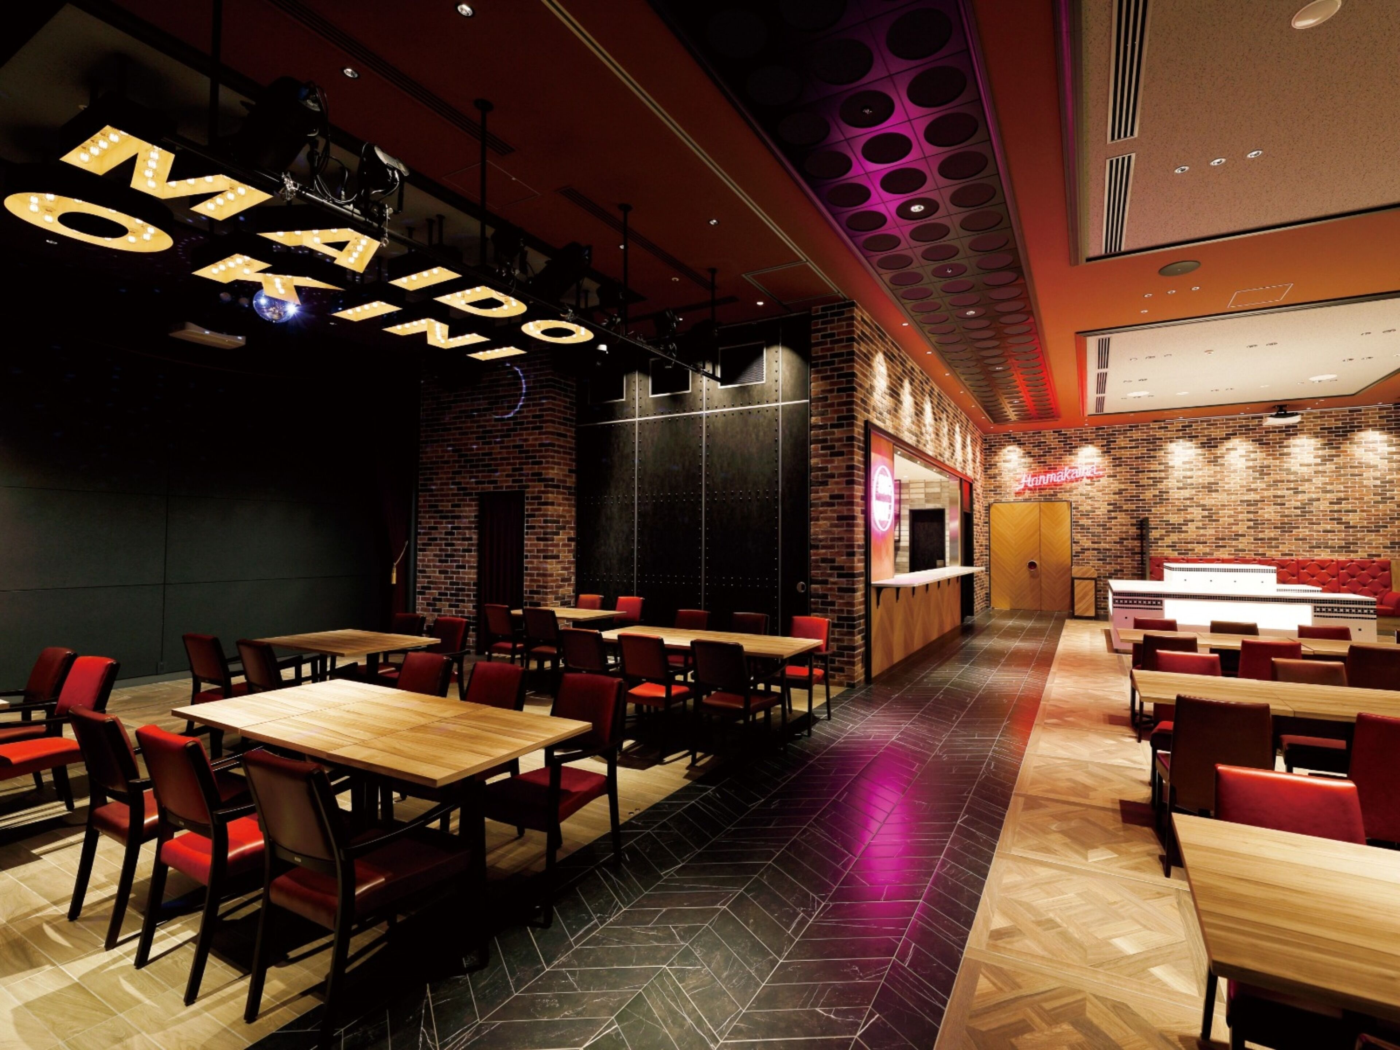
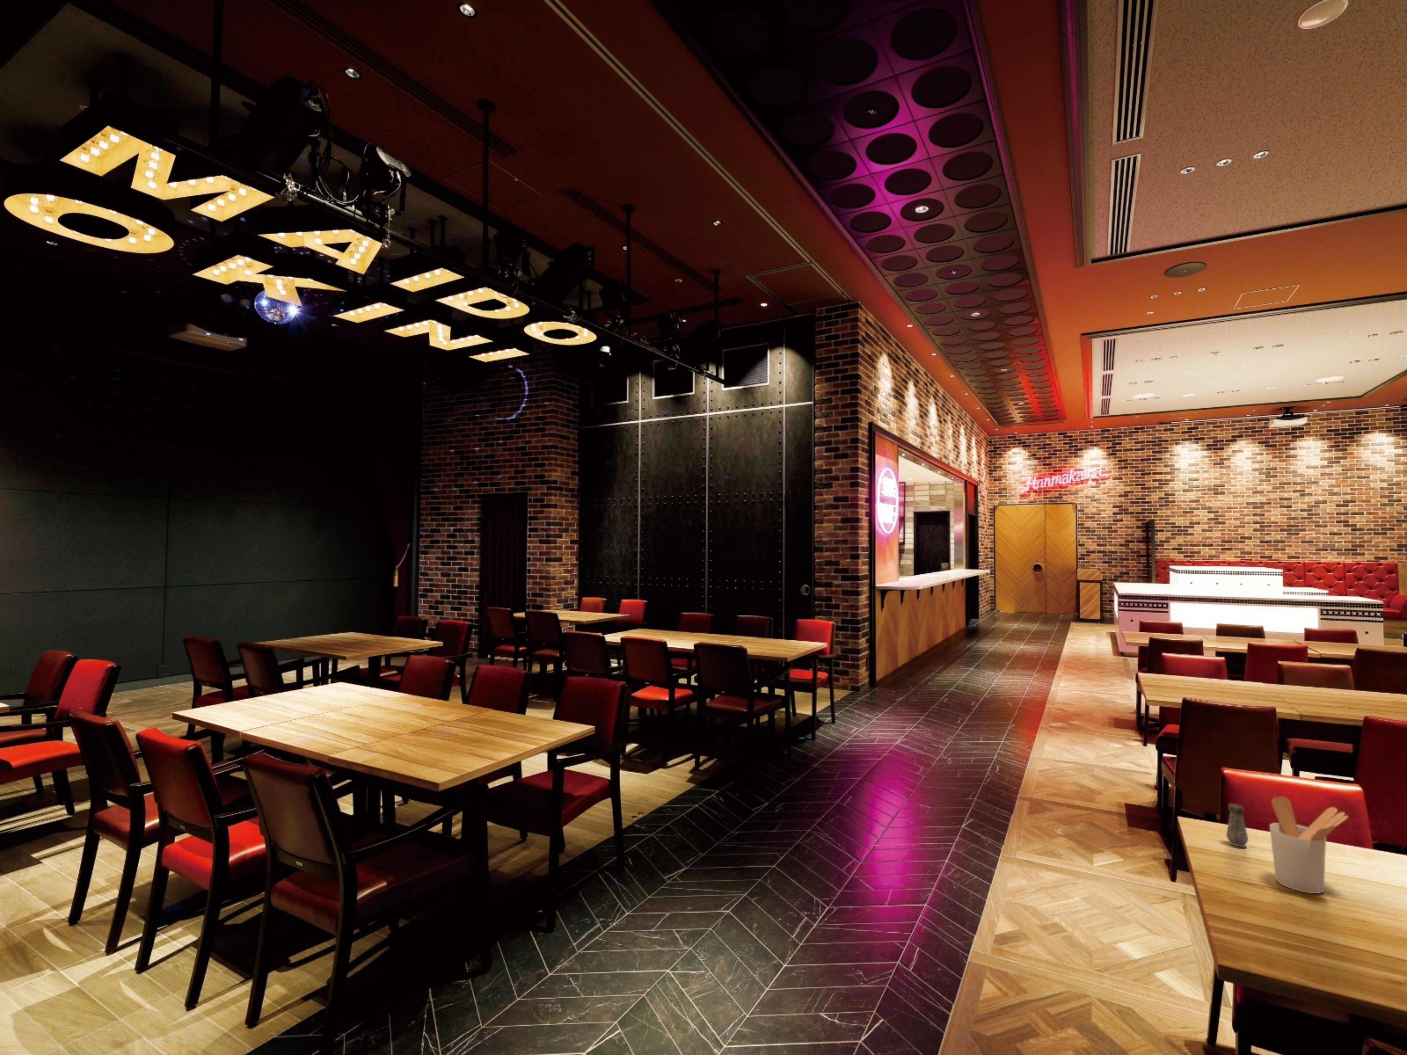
+ utensil holder (1310, 846)
+ salt shaker (1236, 824)
